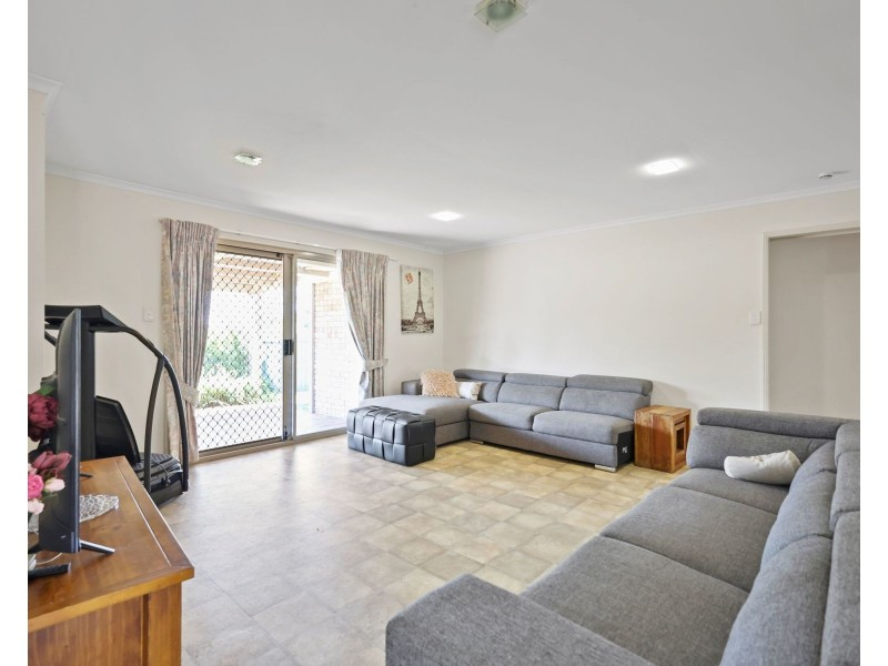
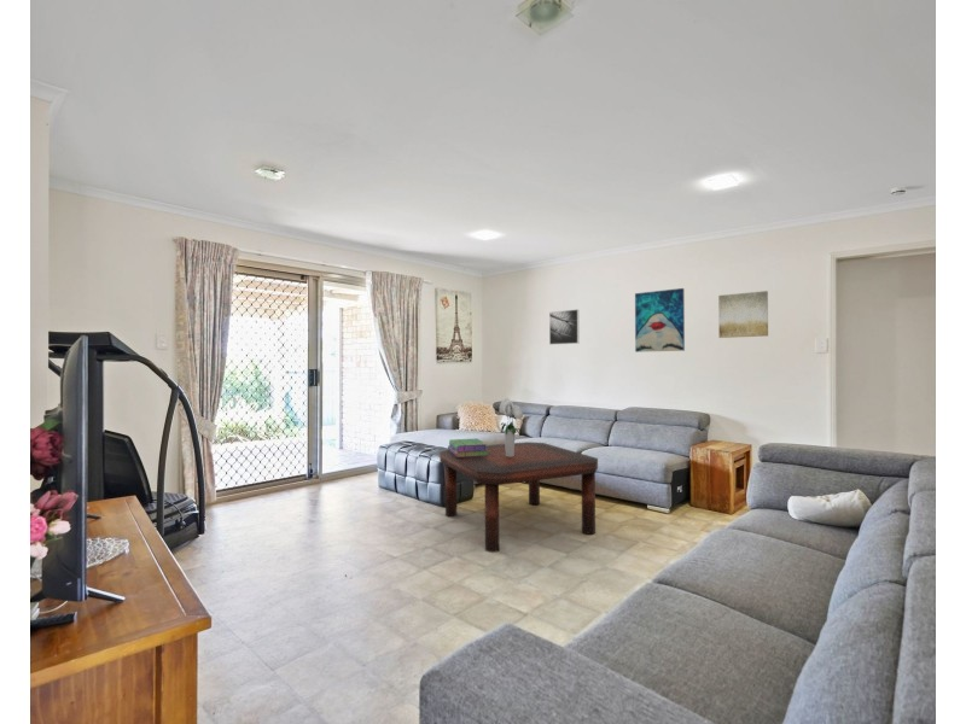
+ bouquet (511, 426)
+ coffee table (512, 483)
+ wall art (658, 321)
+ stack of books (467, 446)
+ wall art (743, 315)
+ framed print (564, 327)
